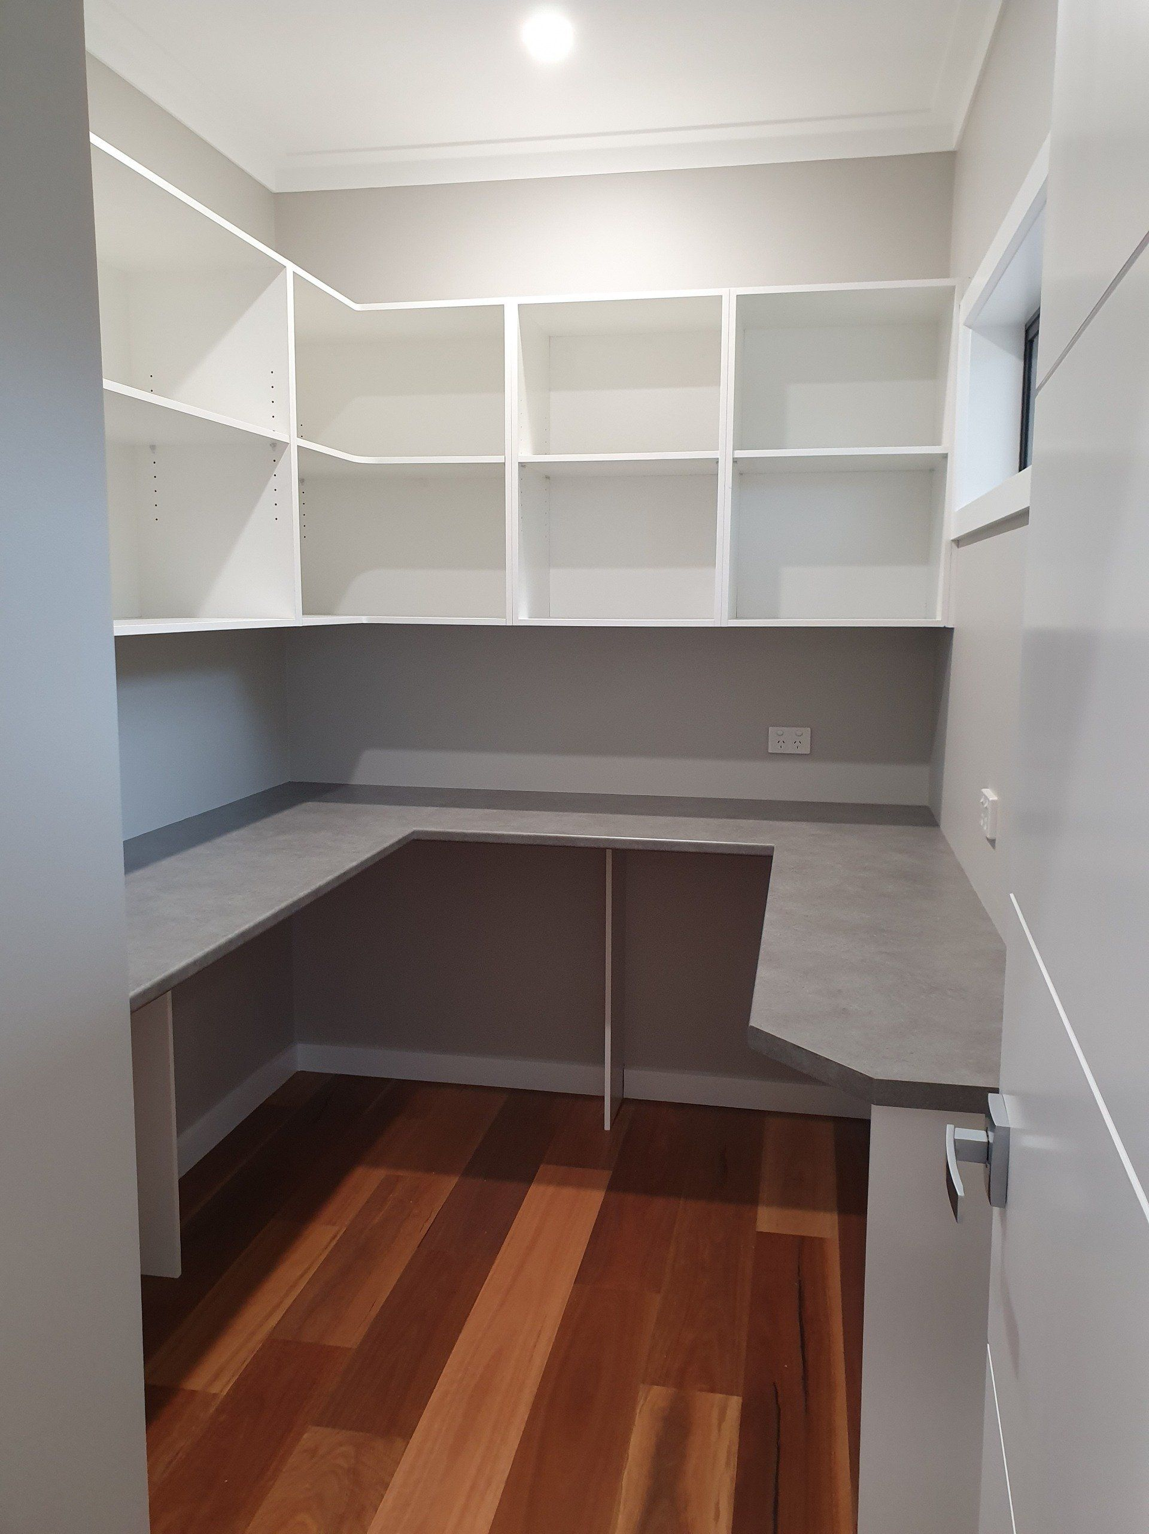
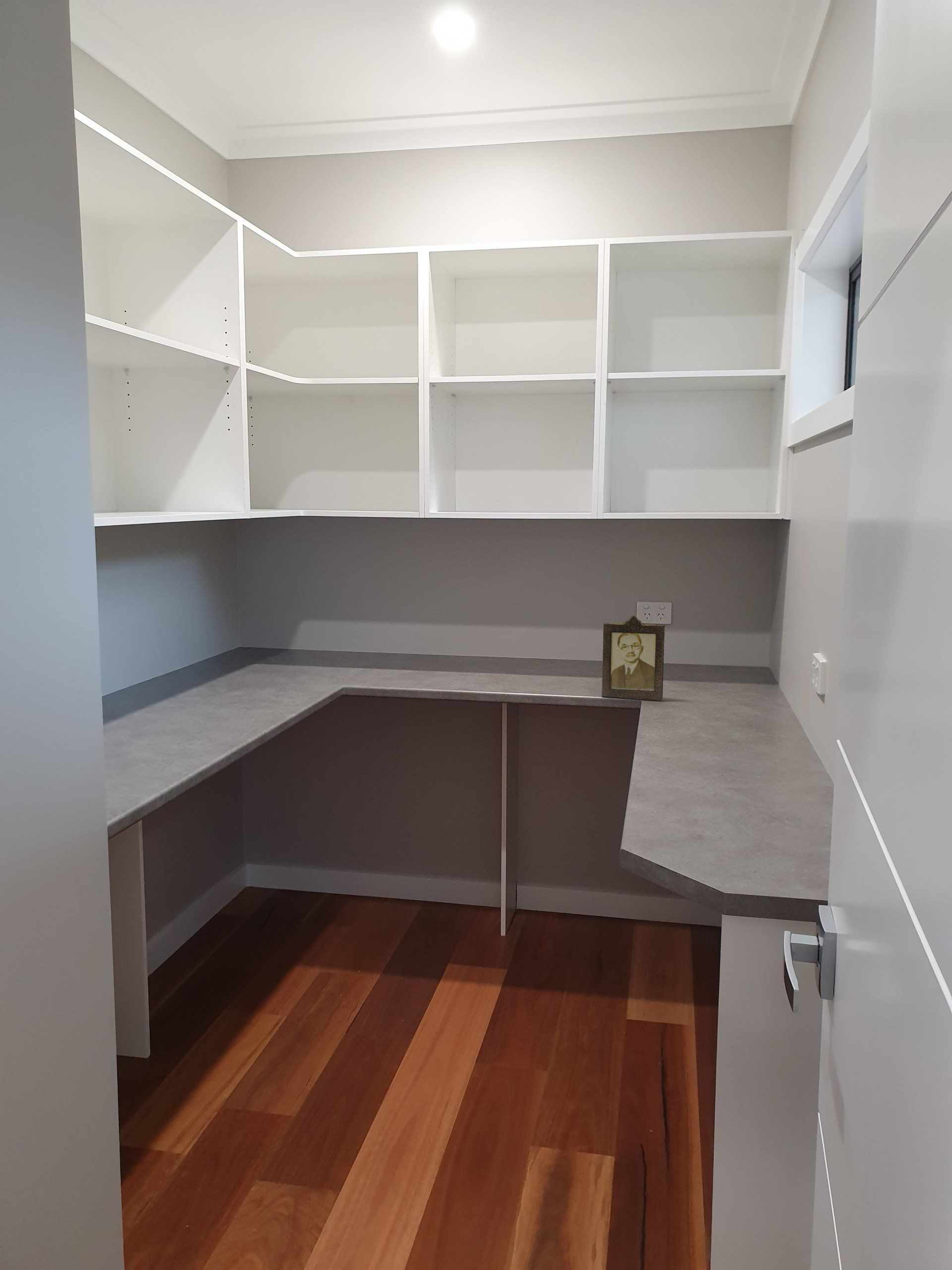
+ photo frame (634, 655)
